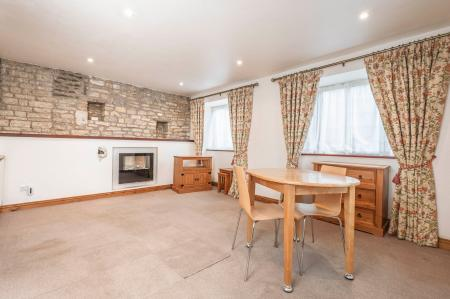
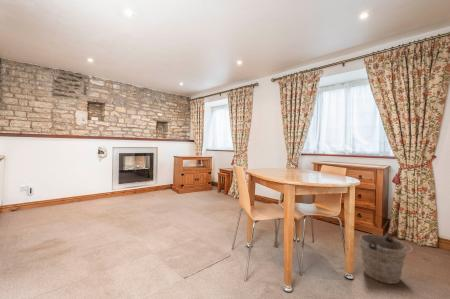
+ bucket (383, 258)
